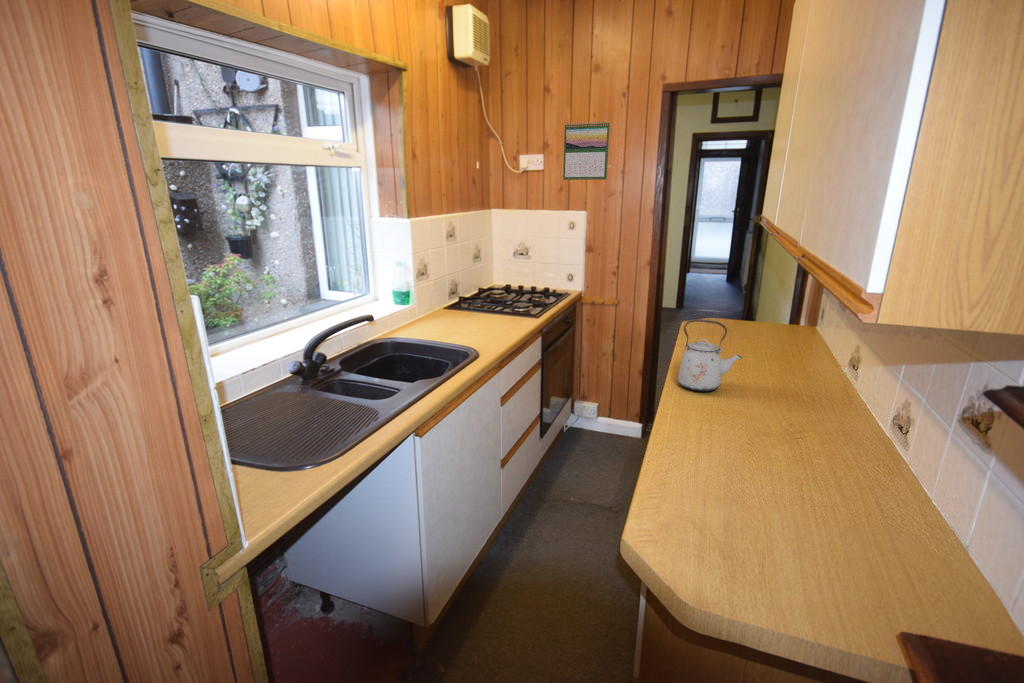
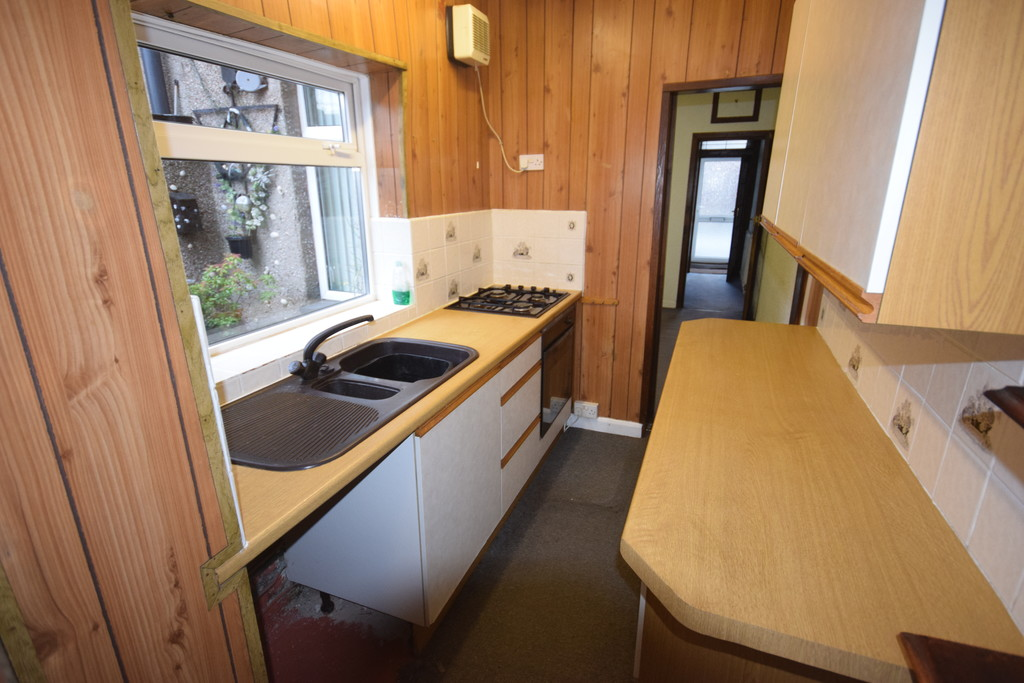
- calendar (585, 150)
- kettle (710, 355)
